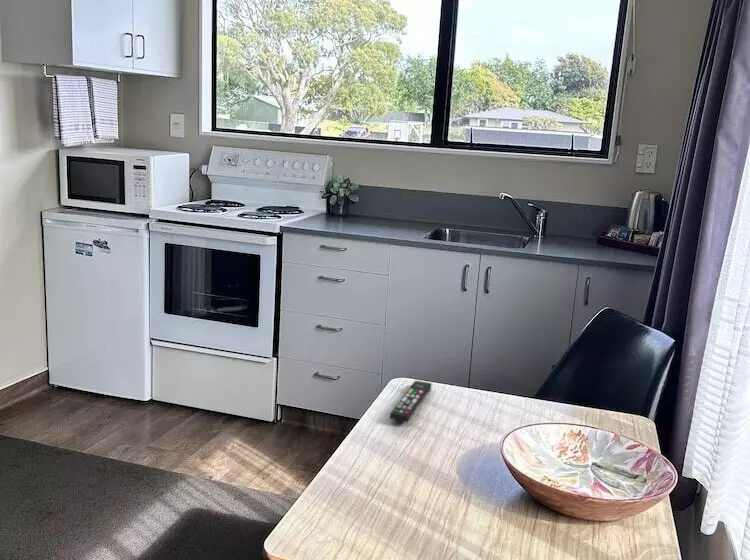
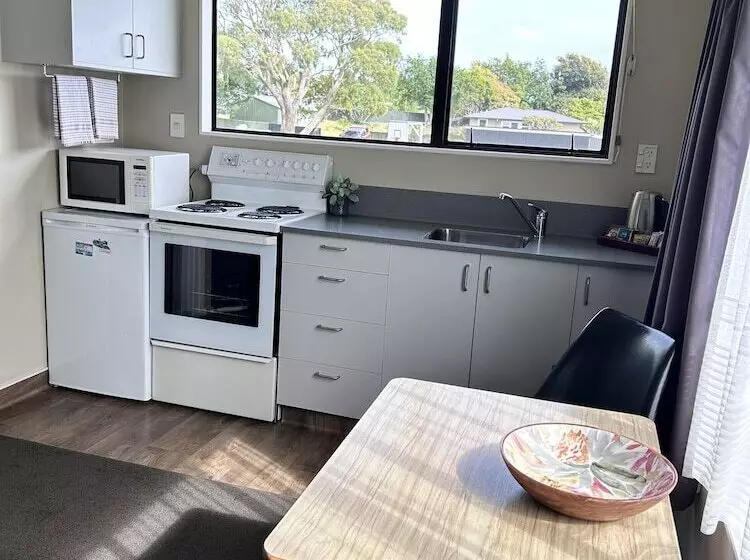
- remote control (411, 399)
